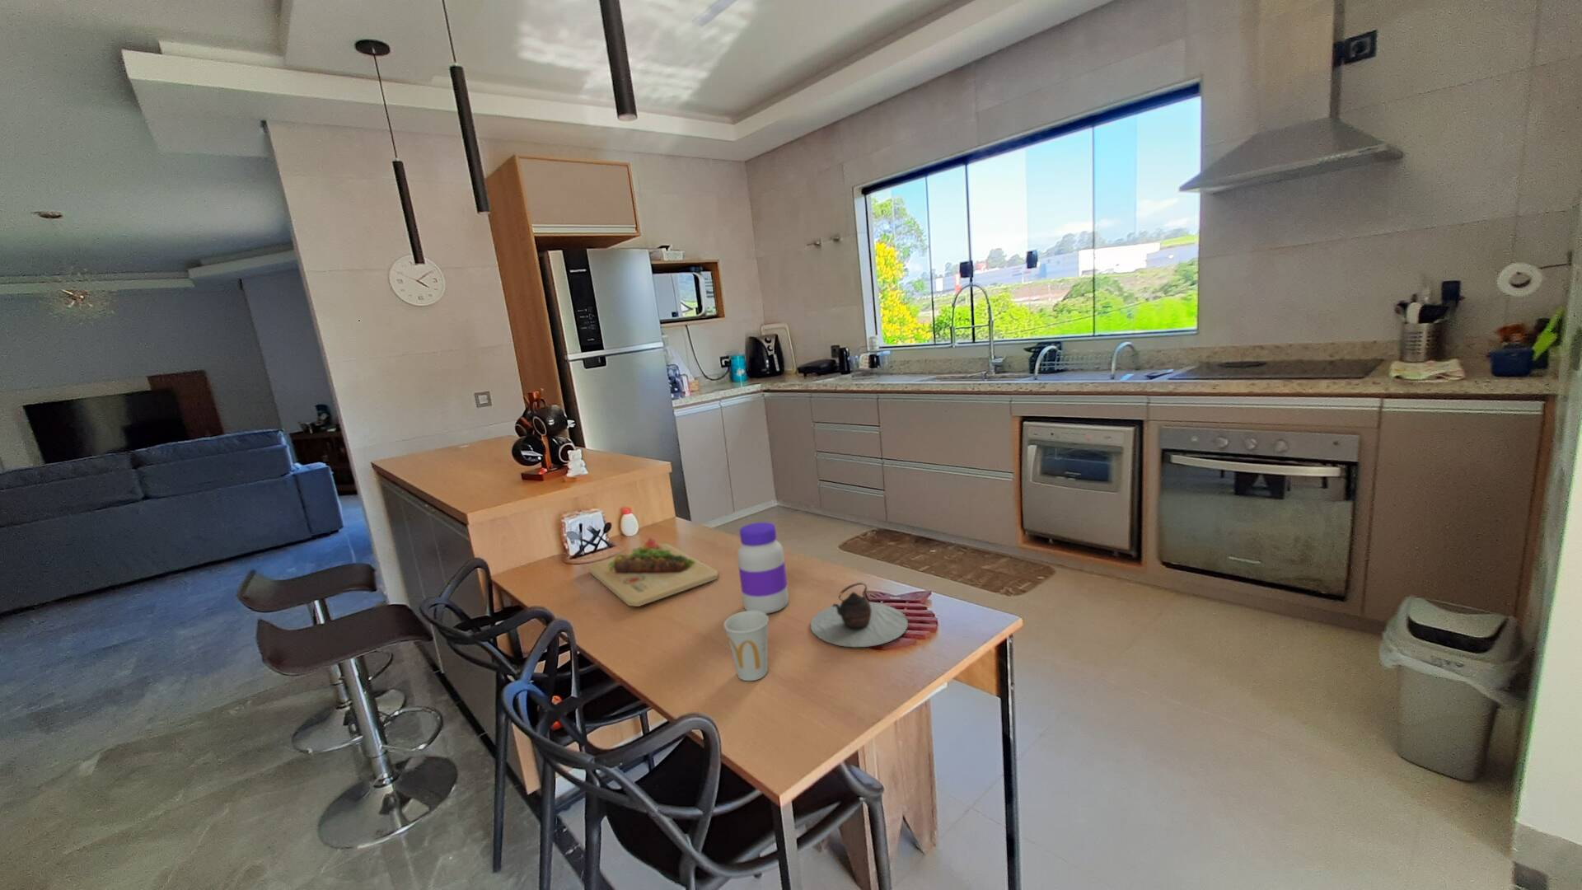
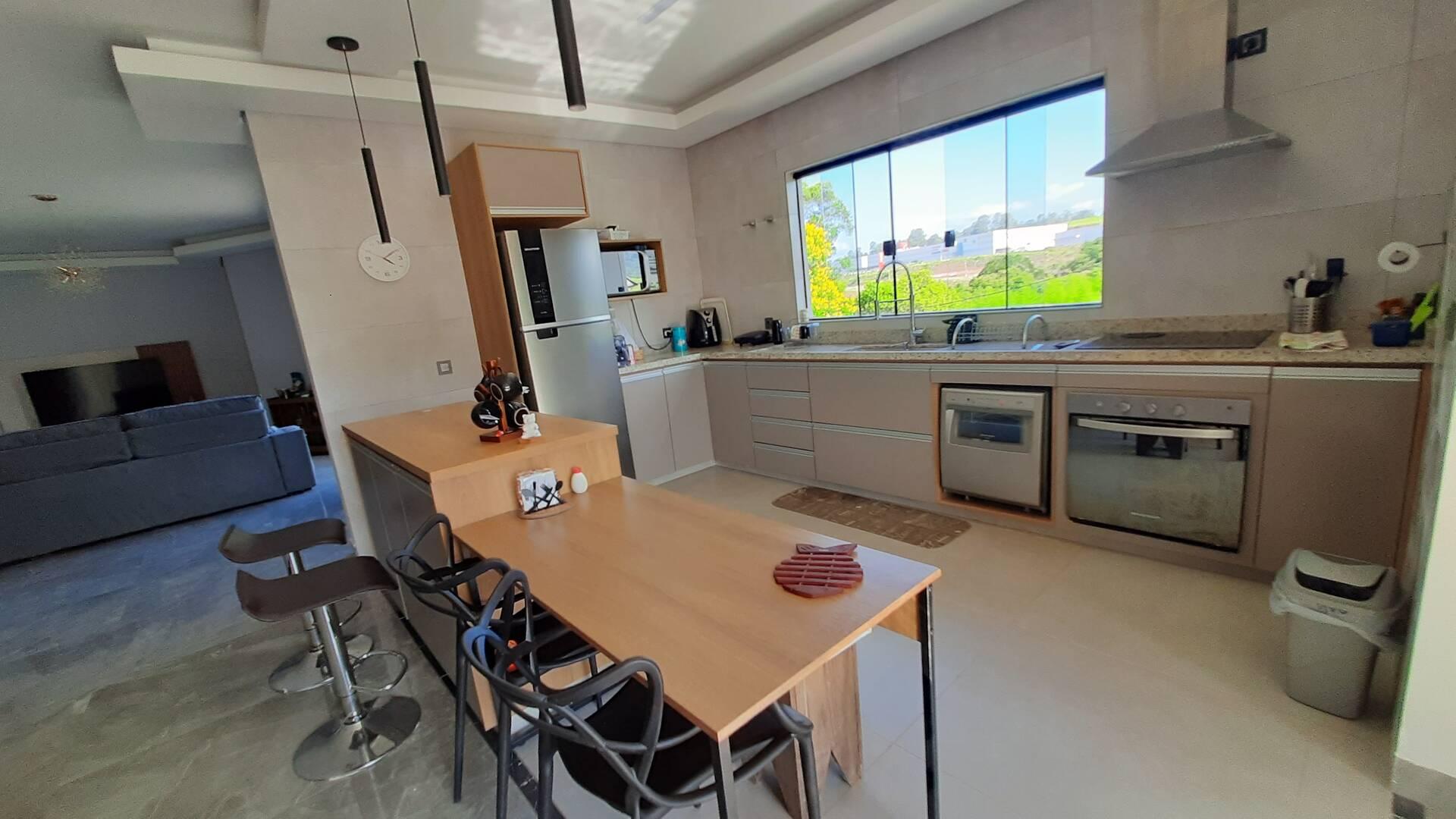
- teapot (856, 602)
- cutting board (649, 561)
- jar (762, 566)
- cup (749, 647)
